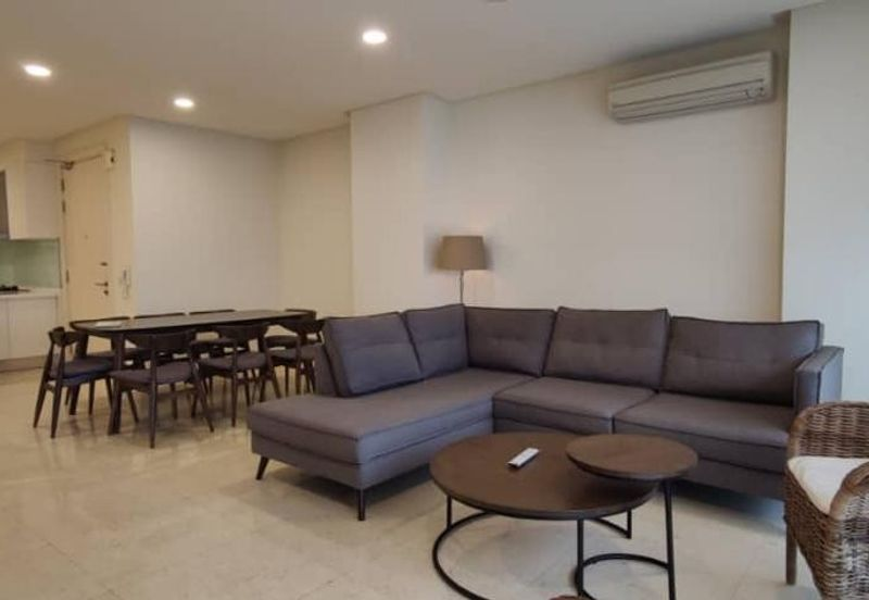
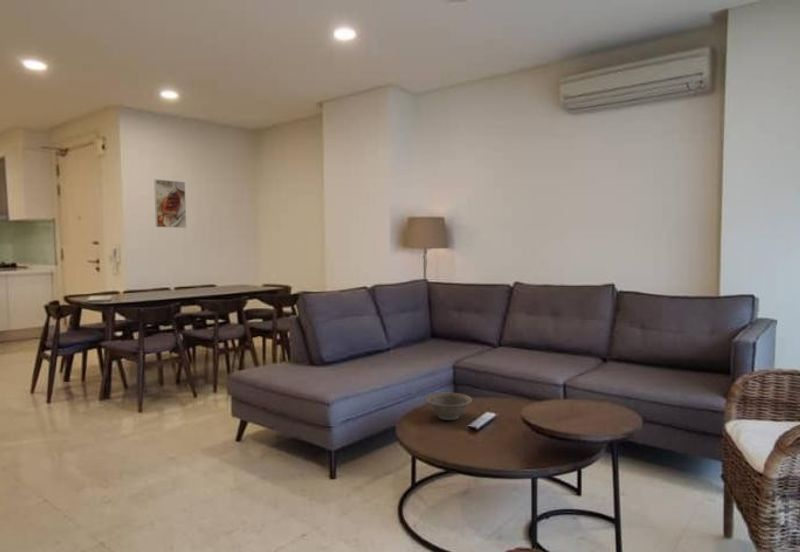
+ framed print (170, 204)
+ decorative bowl (448, 407)
